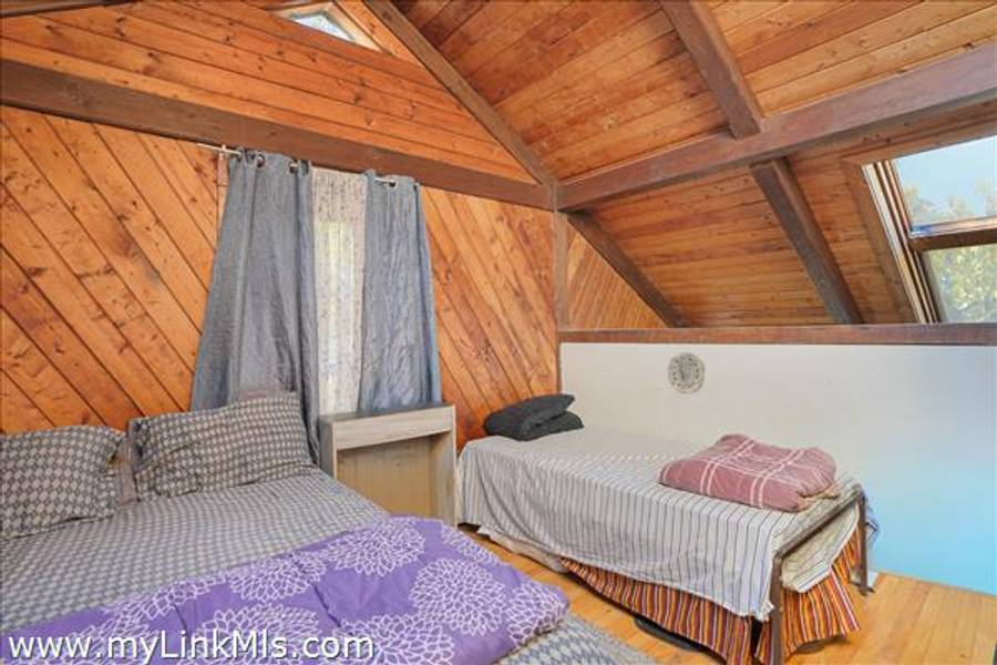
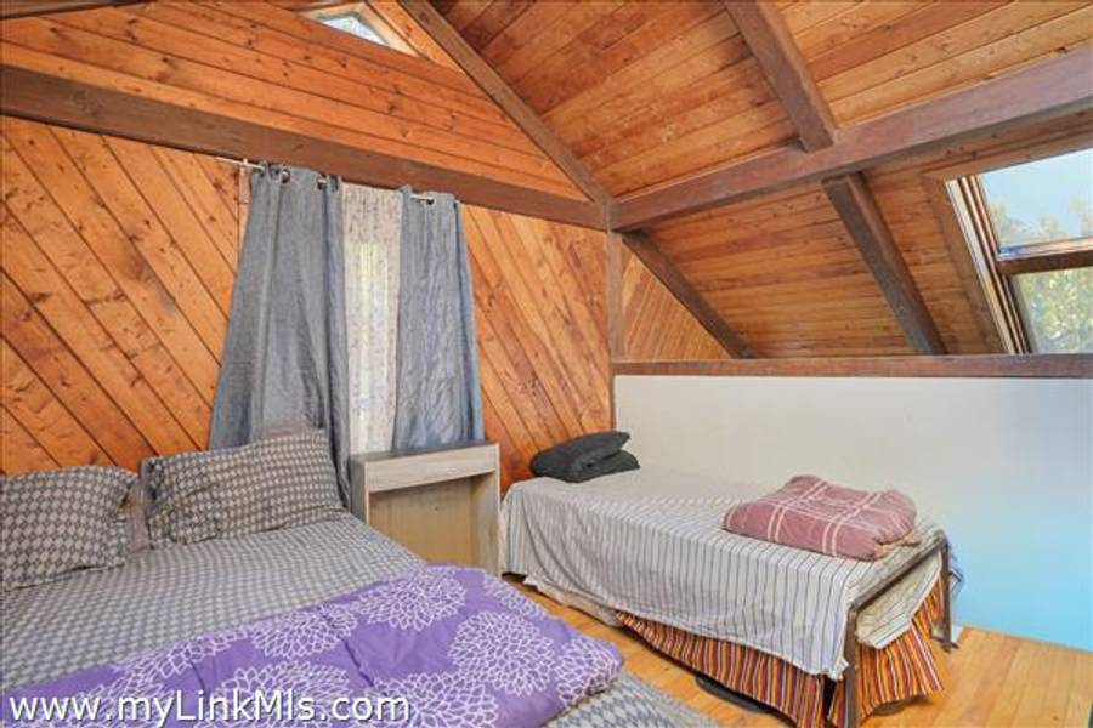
- decorative plate (685, 372)
